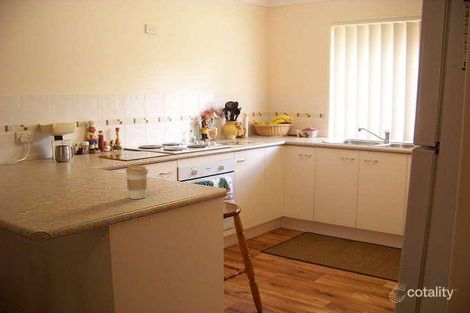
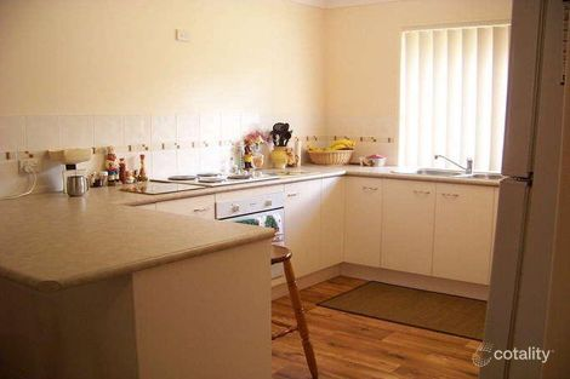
- coffee cup (137, 181)
